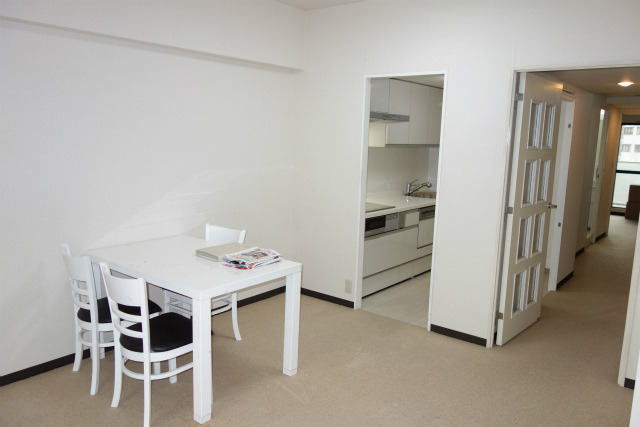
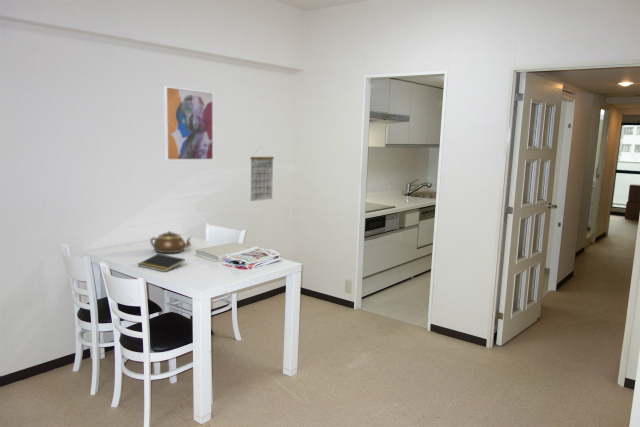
+ teapot (170, 241)
+ wall art (190, 125)
+ notepad (161, 262)
+ calendar (262, 173)
